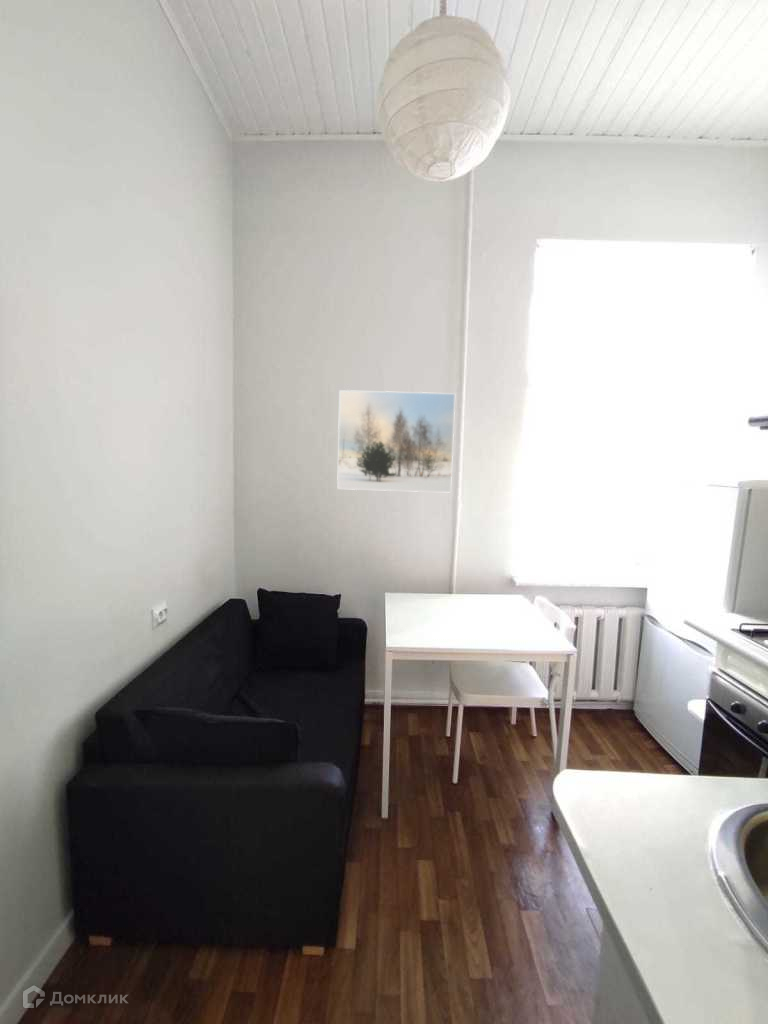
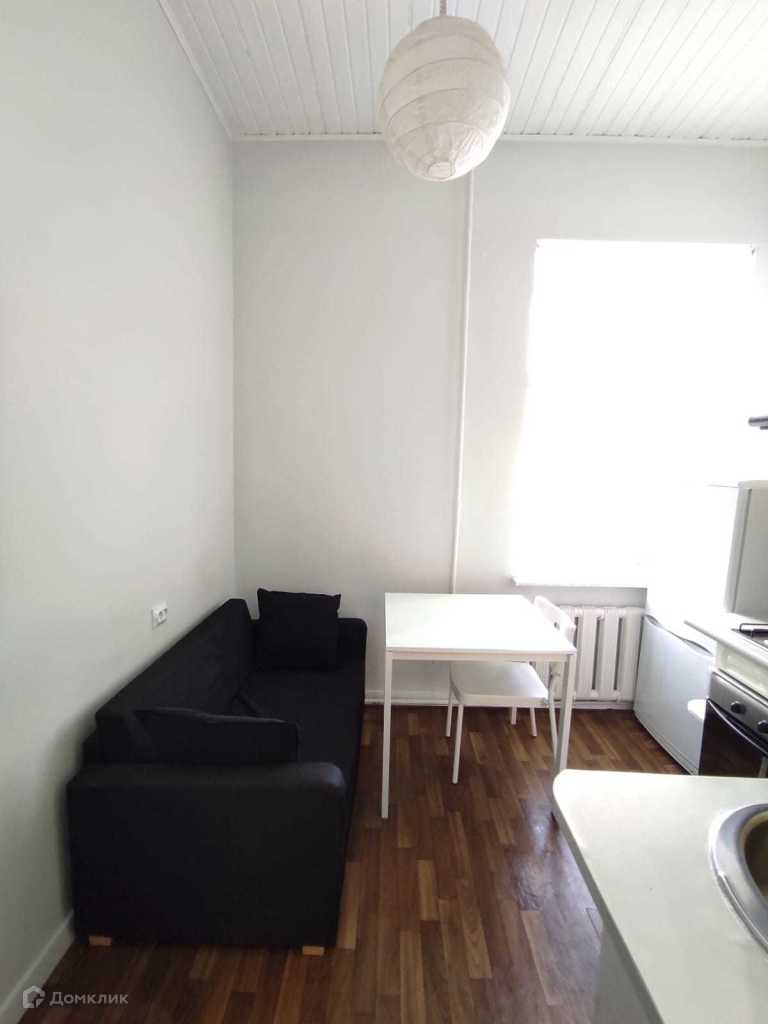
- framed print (395, 441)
